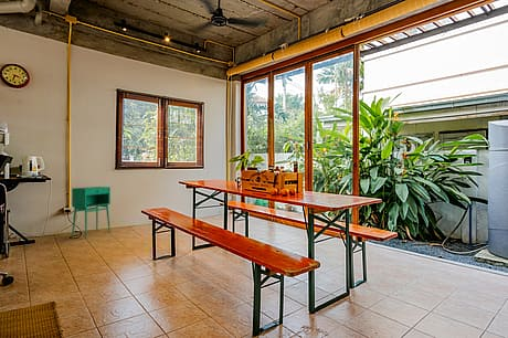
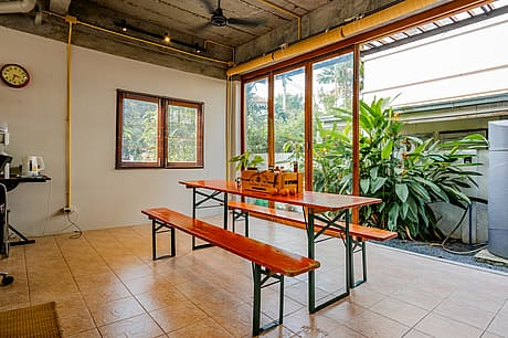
- storage cabinet (92, 210)
